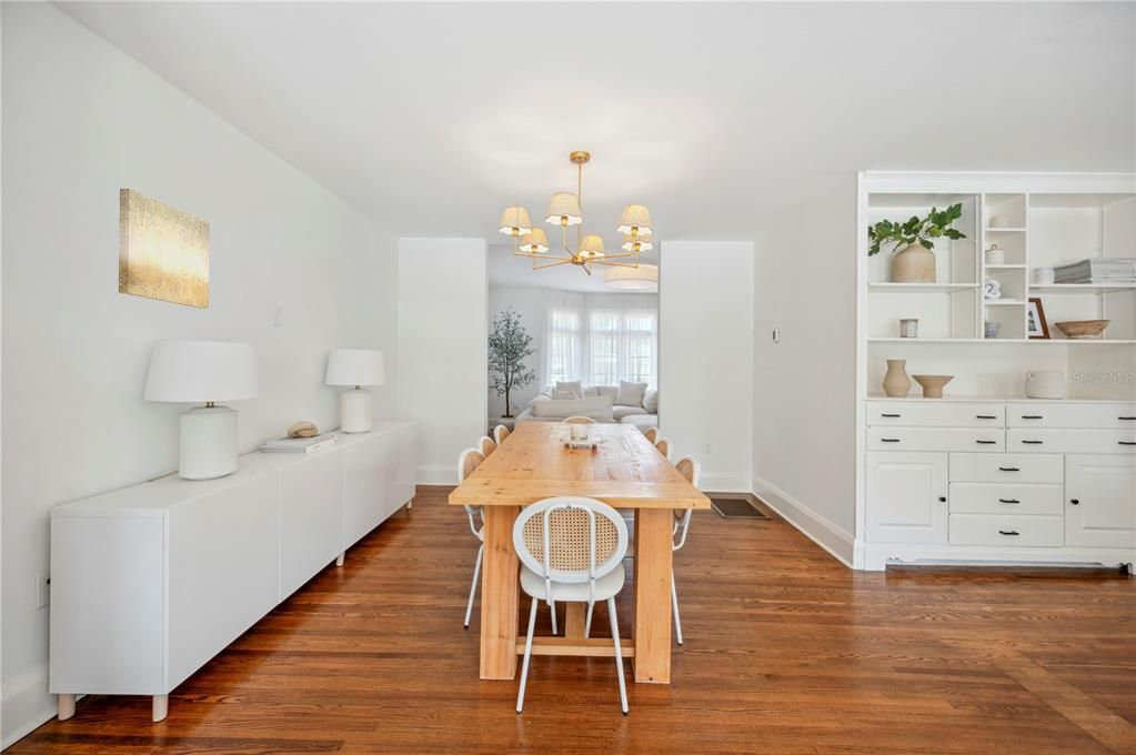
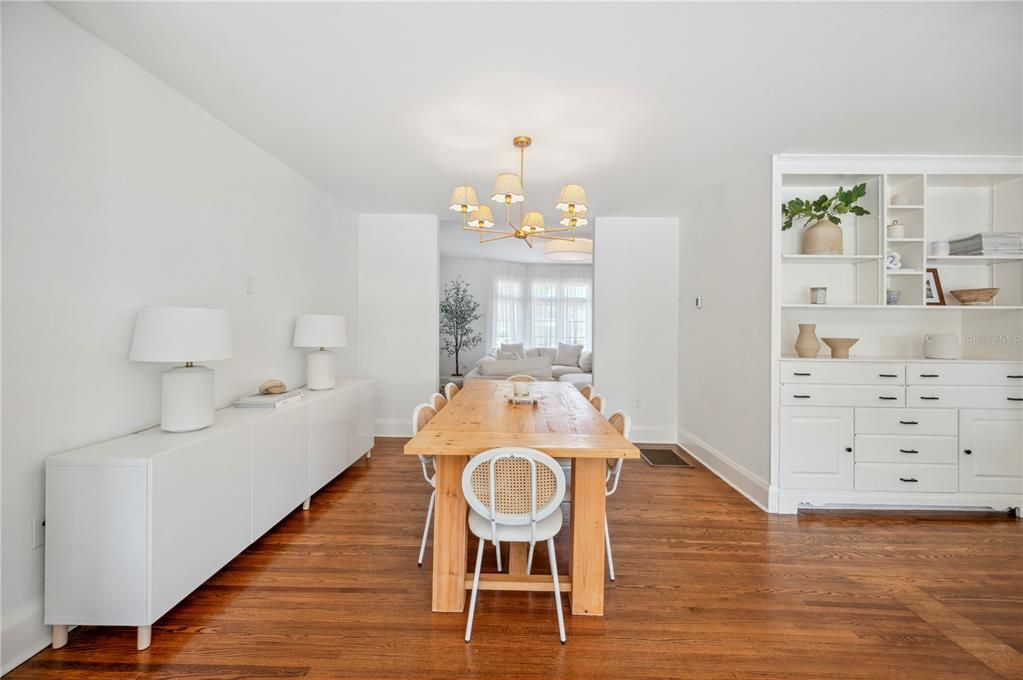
- wall art (168, 254)
